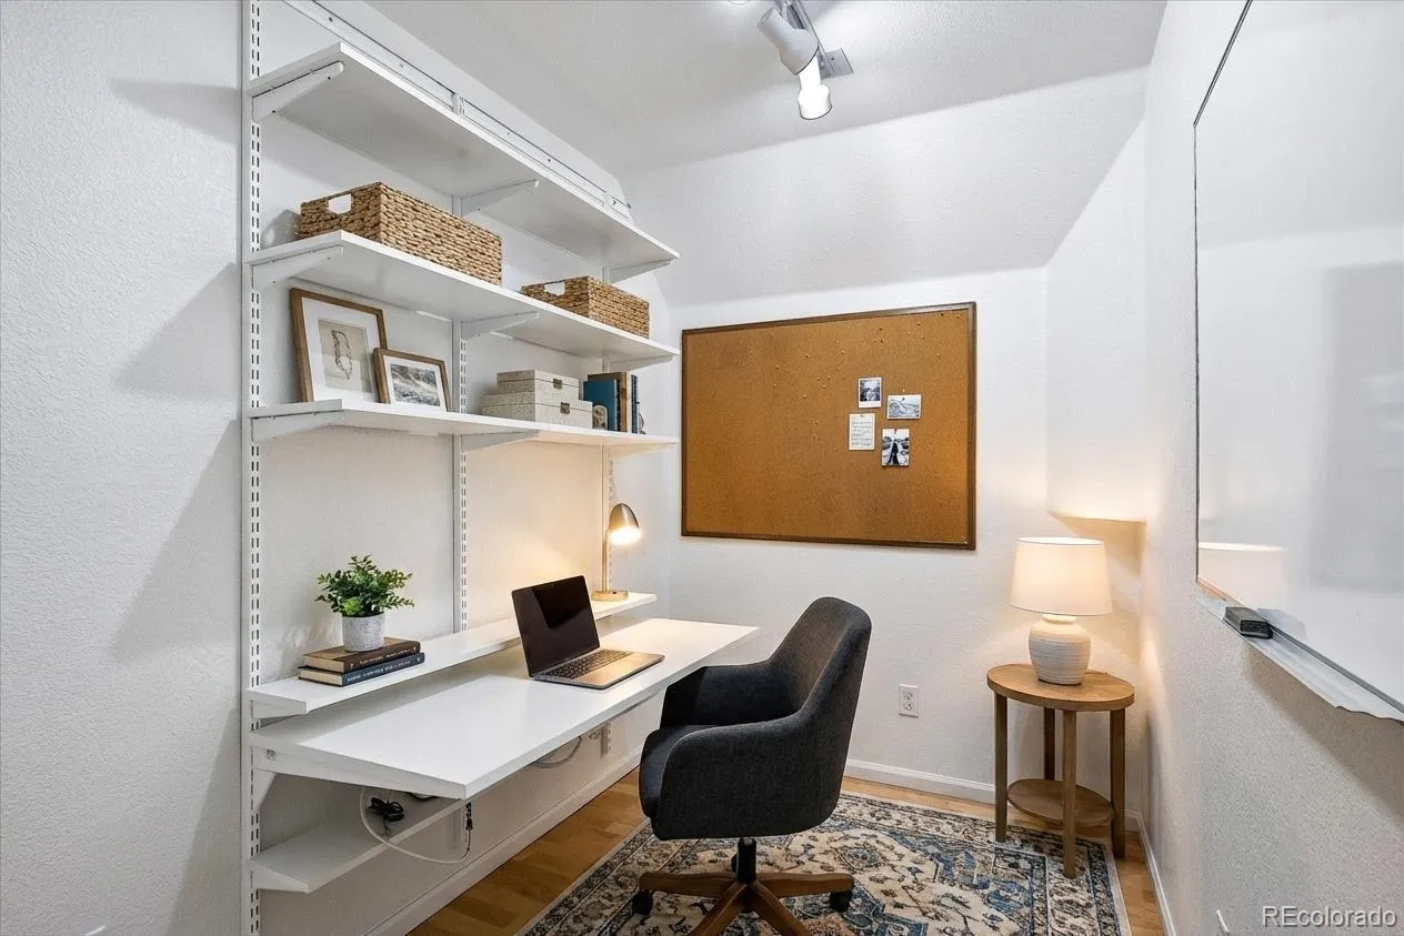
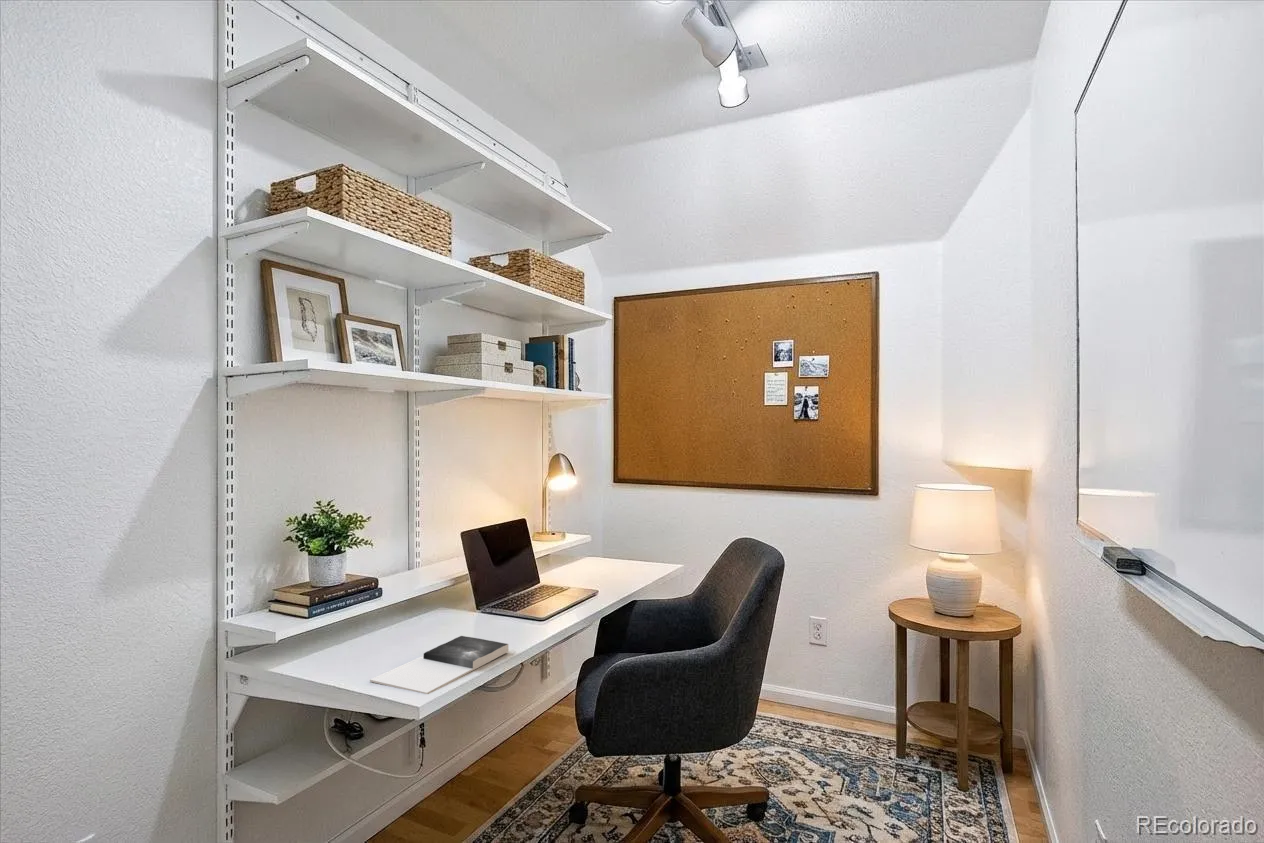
+ book (443, 659)
